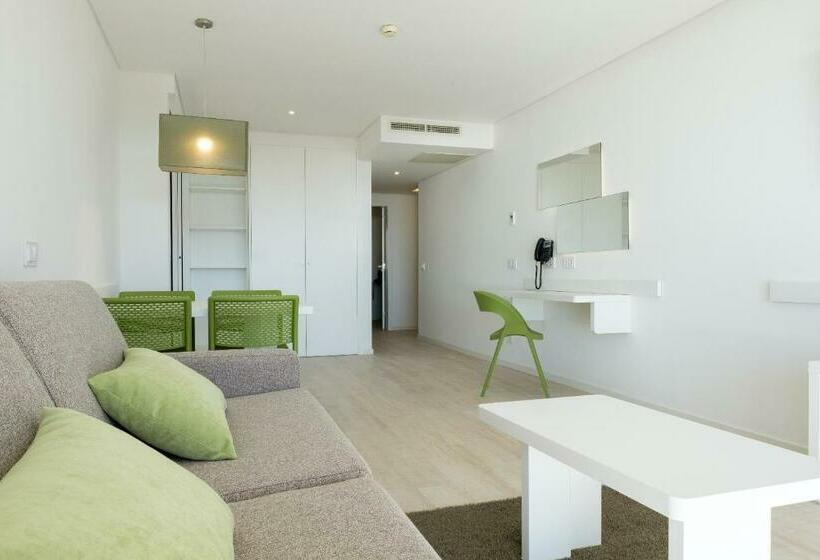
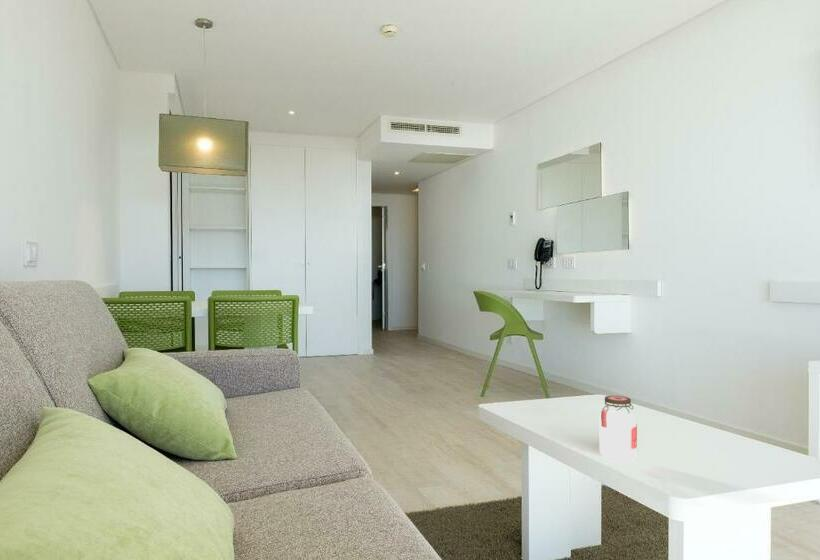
+ jar (617, 429)
